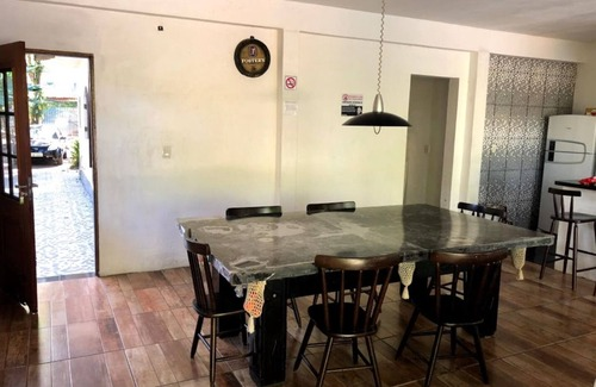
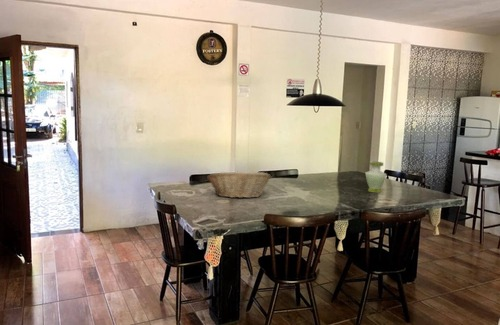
+ vase (375, 176)
+ fruit basket (238, 182)
